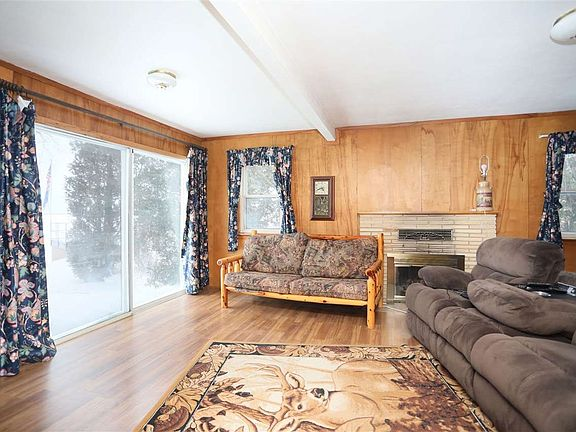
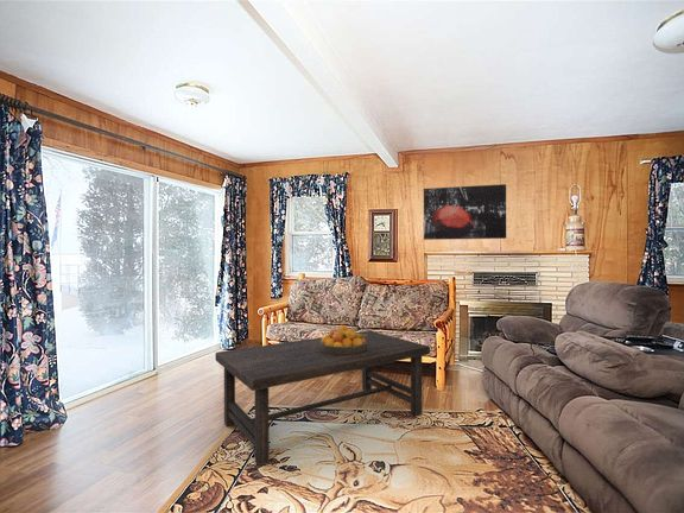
+ fruit bowl (342, 337)
+ coffee table (324, 375)
+ wall art (463, 213)
